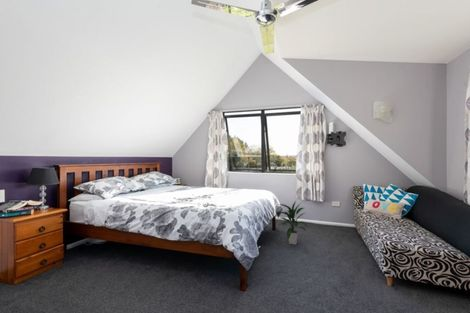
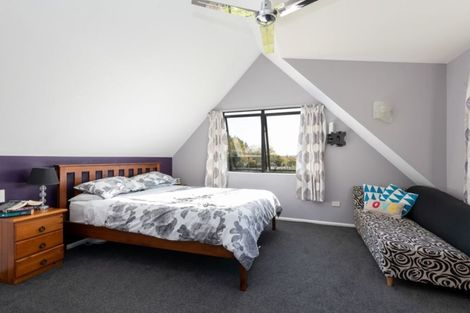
- indoor plant (291, 222)
